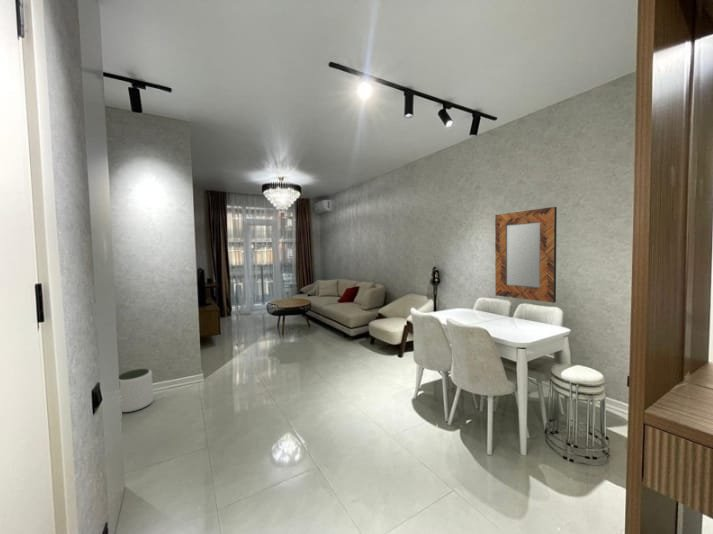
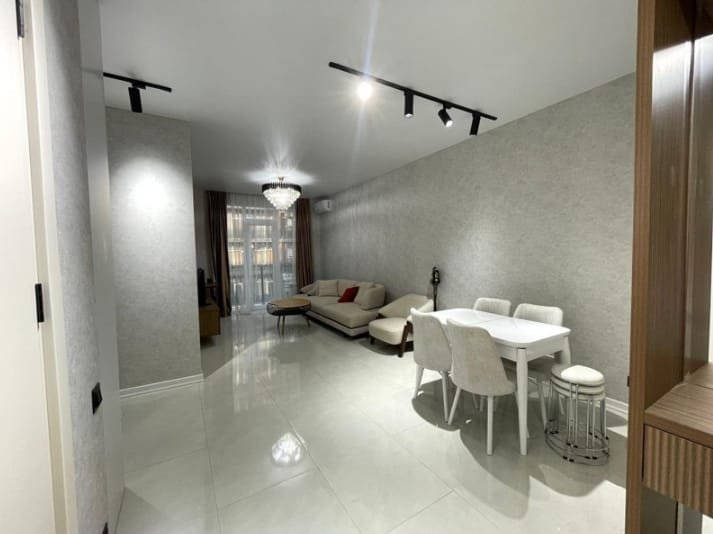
- plant pot (134, 389)
- home mirror (523, 255)
